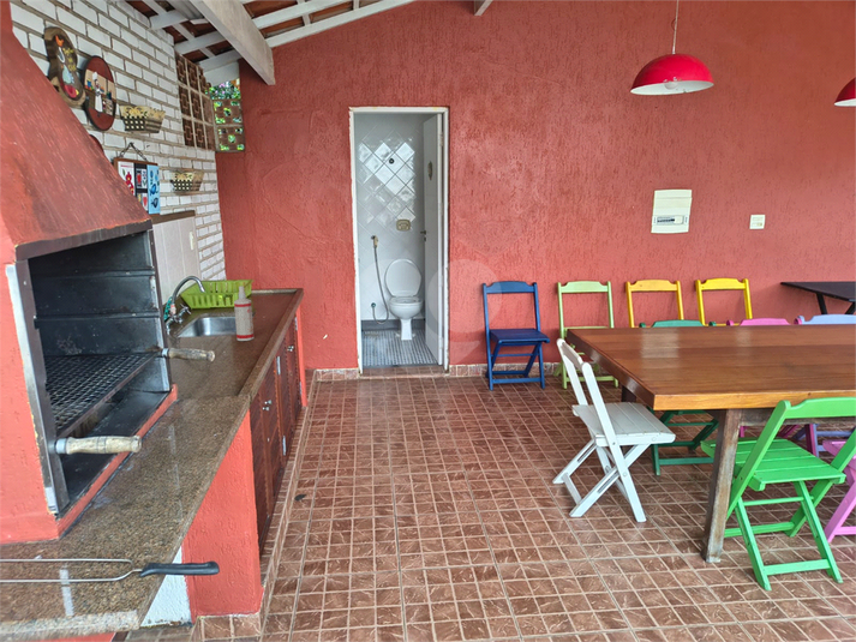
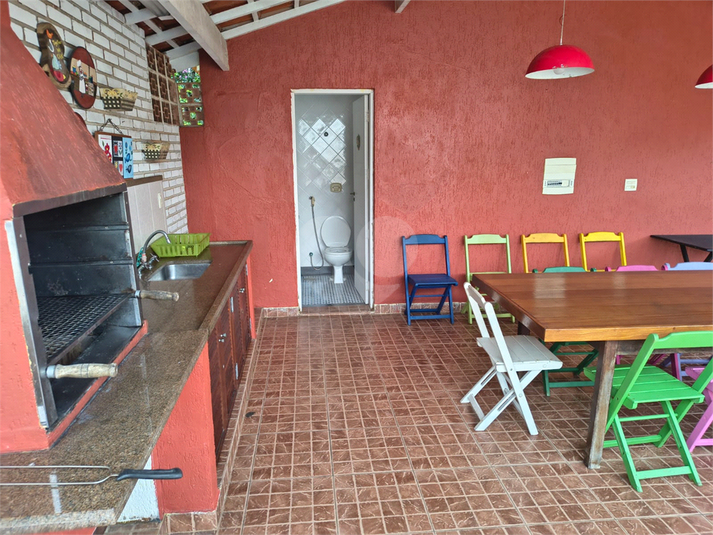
- spray bottle (243, 312)
